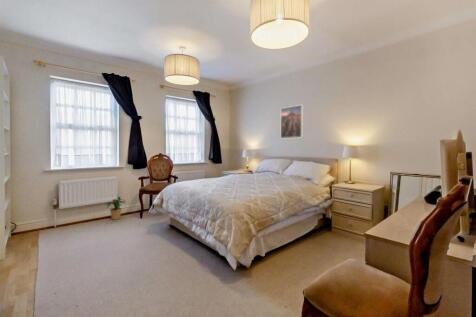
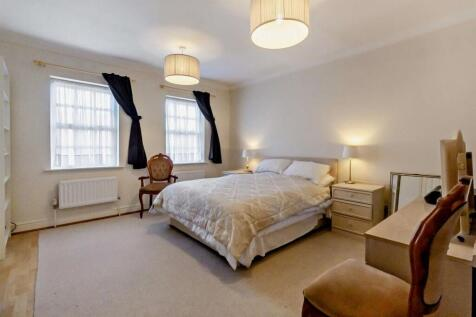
- potted plant (115, 209)
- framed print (291, 122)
